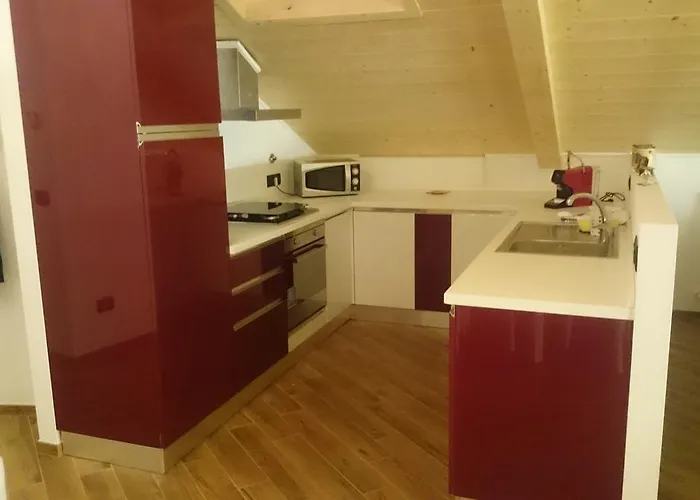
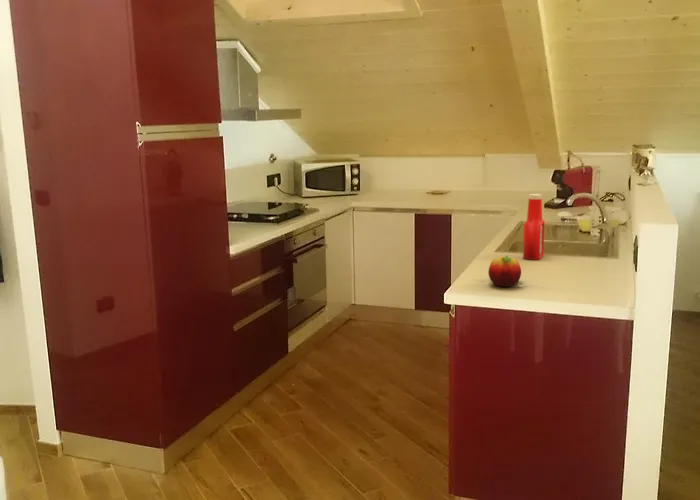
+ soap bottle (534, 225)
+ fruit (504, 270)
